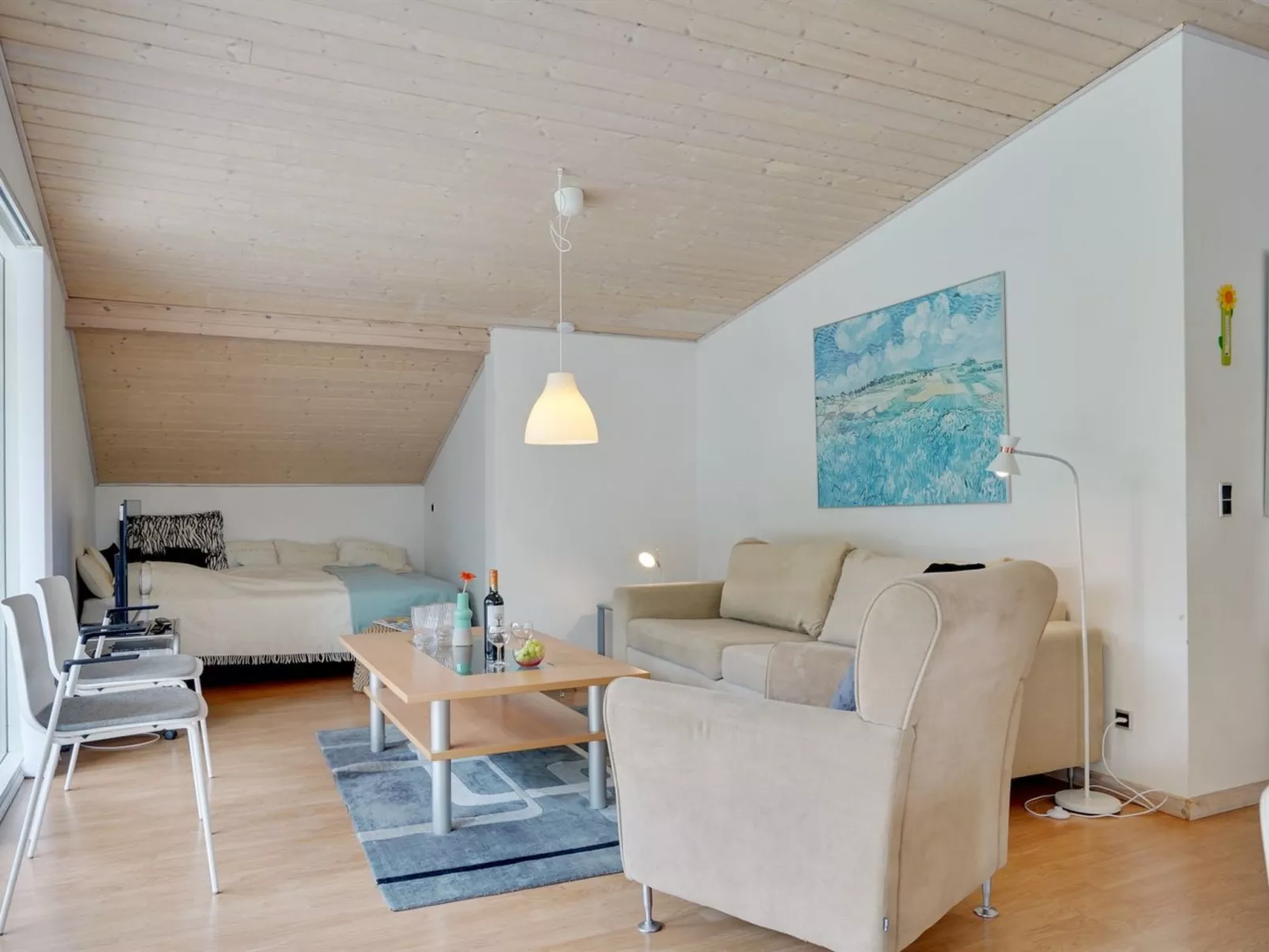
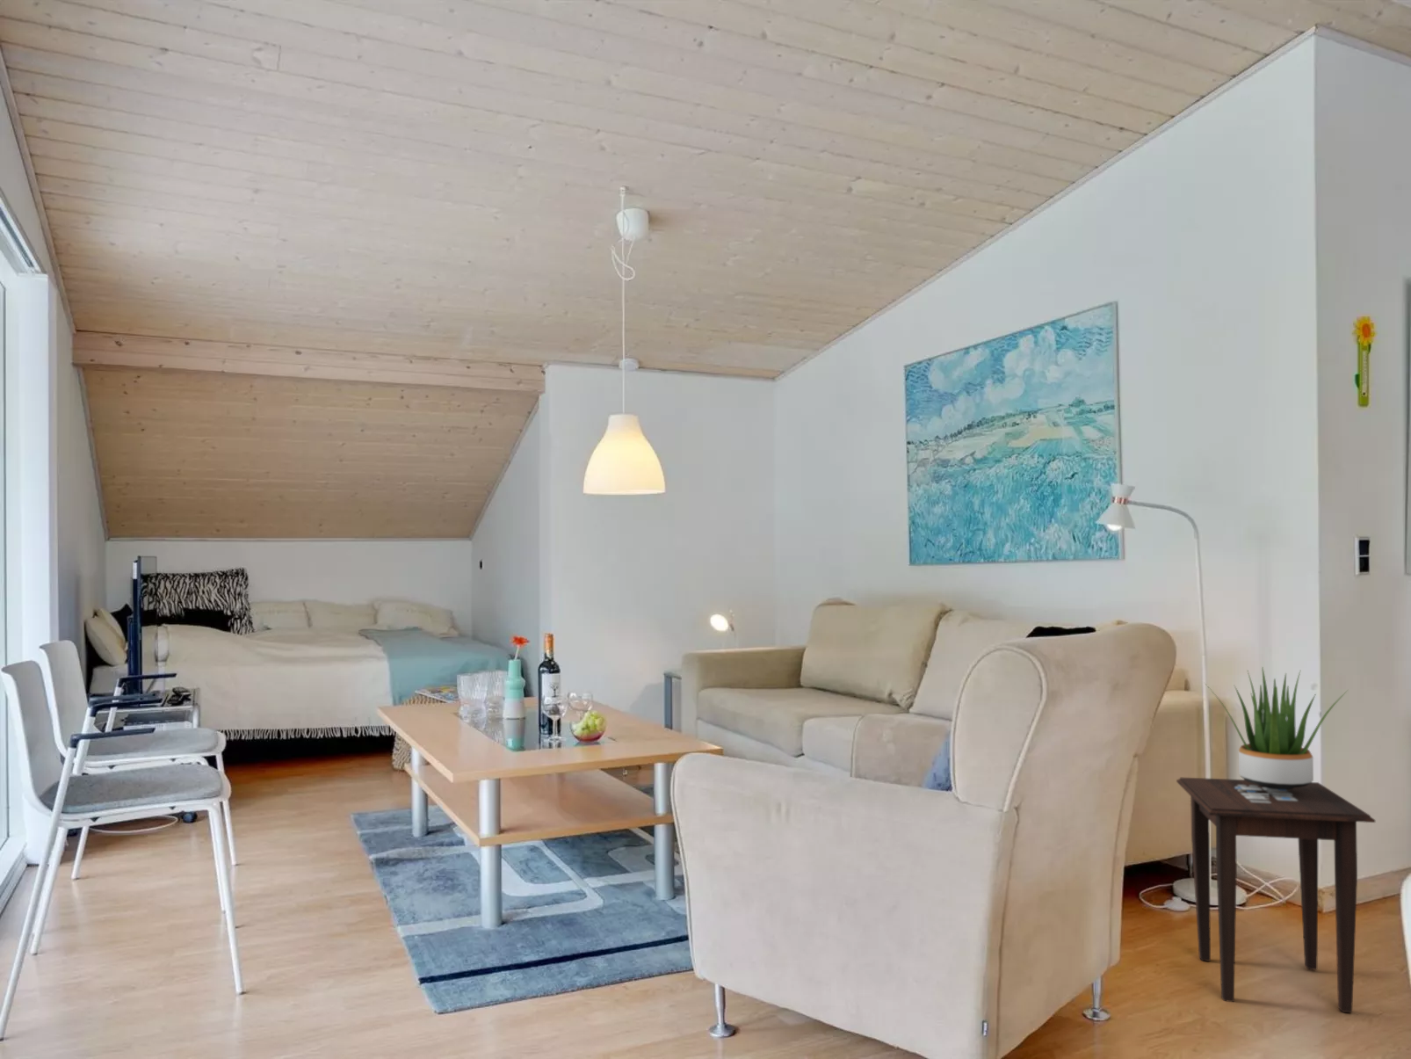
+ side table (1300, 885)
+ potted plant (1275, 731)
